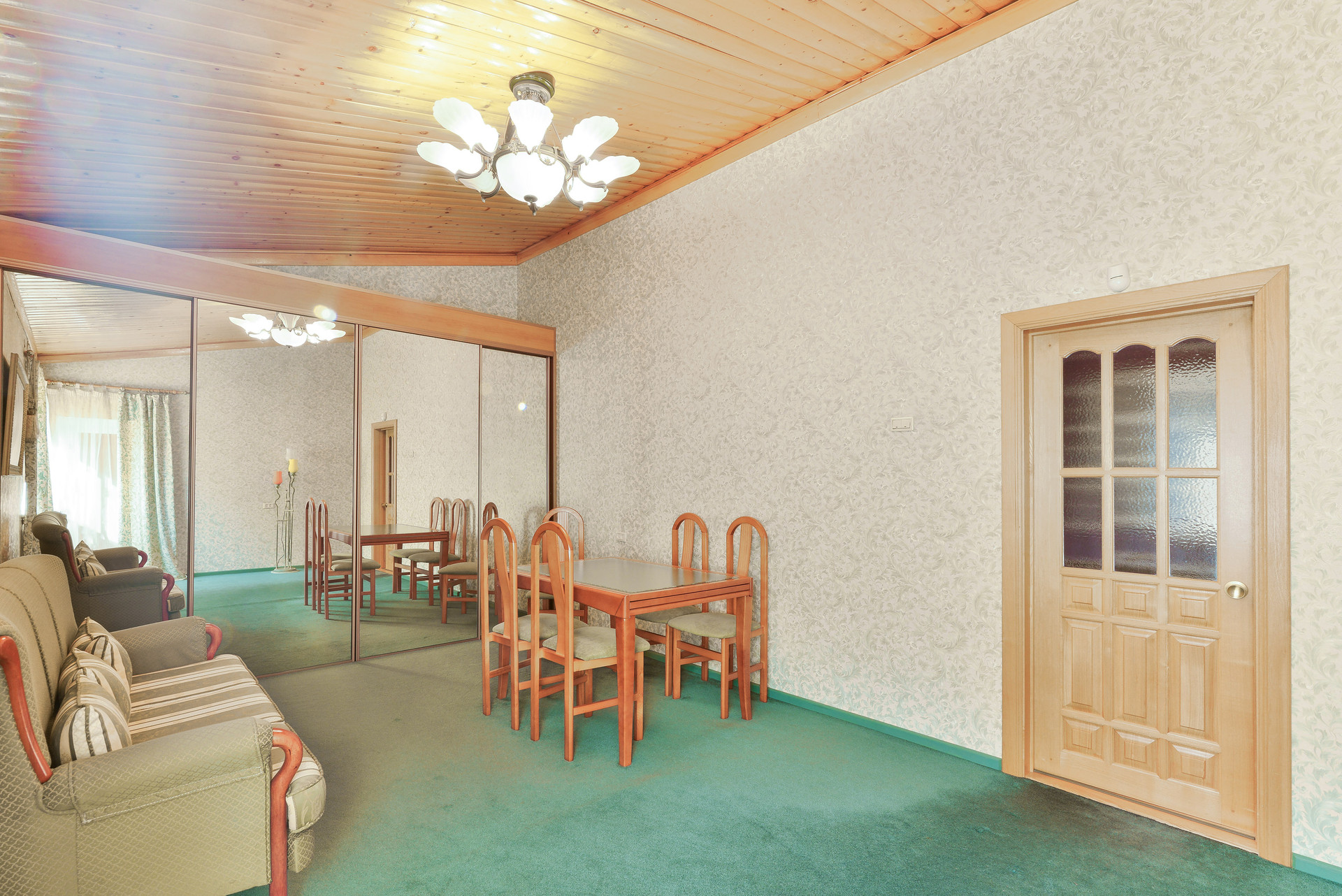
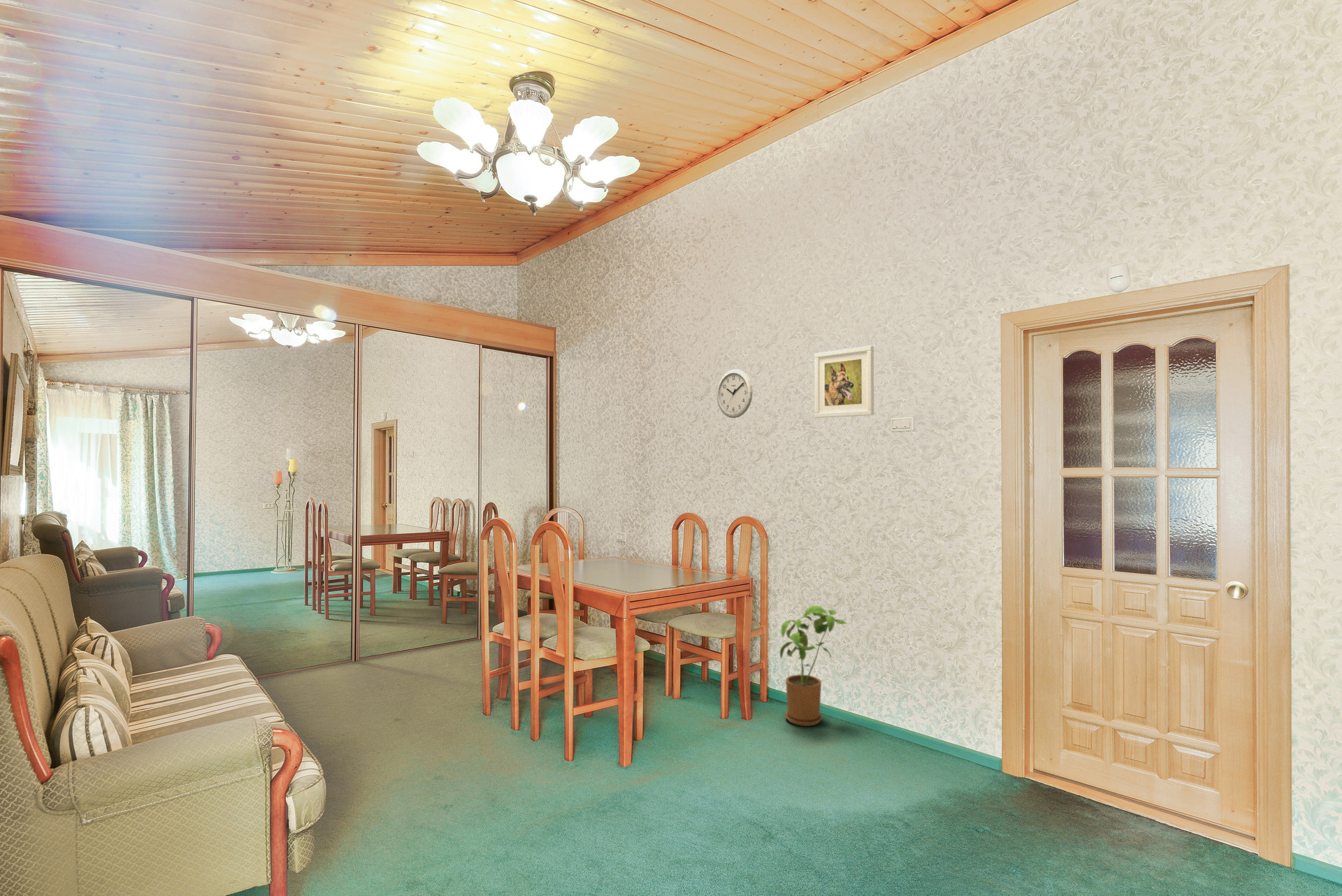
+ wall clock (733, 393)
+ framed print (843, 383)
+ house plant (802, 663)
